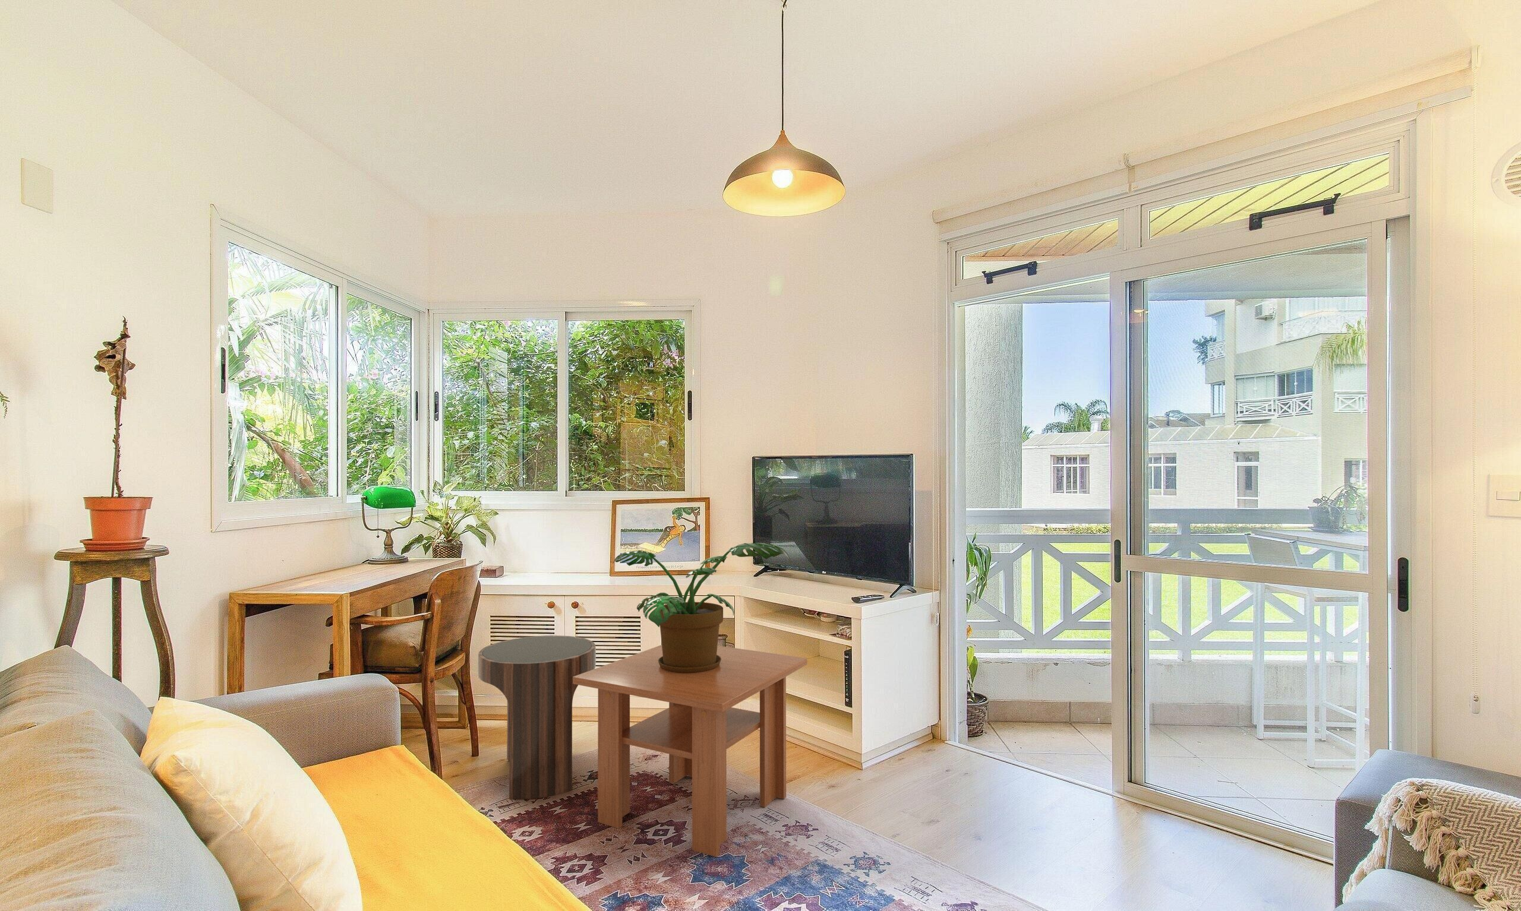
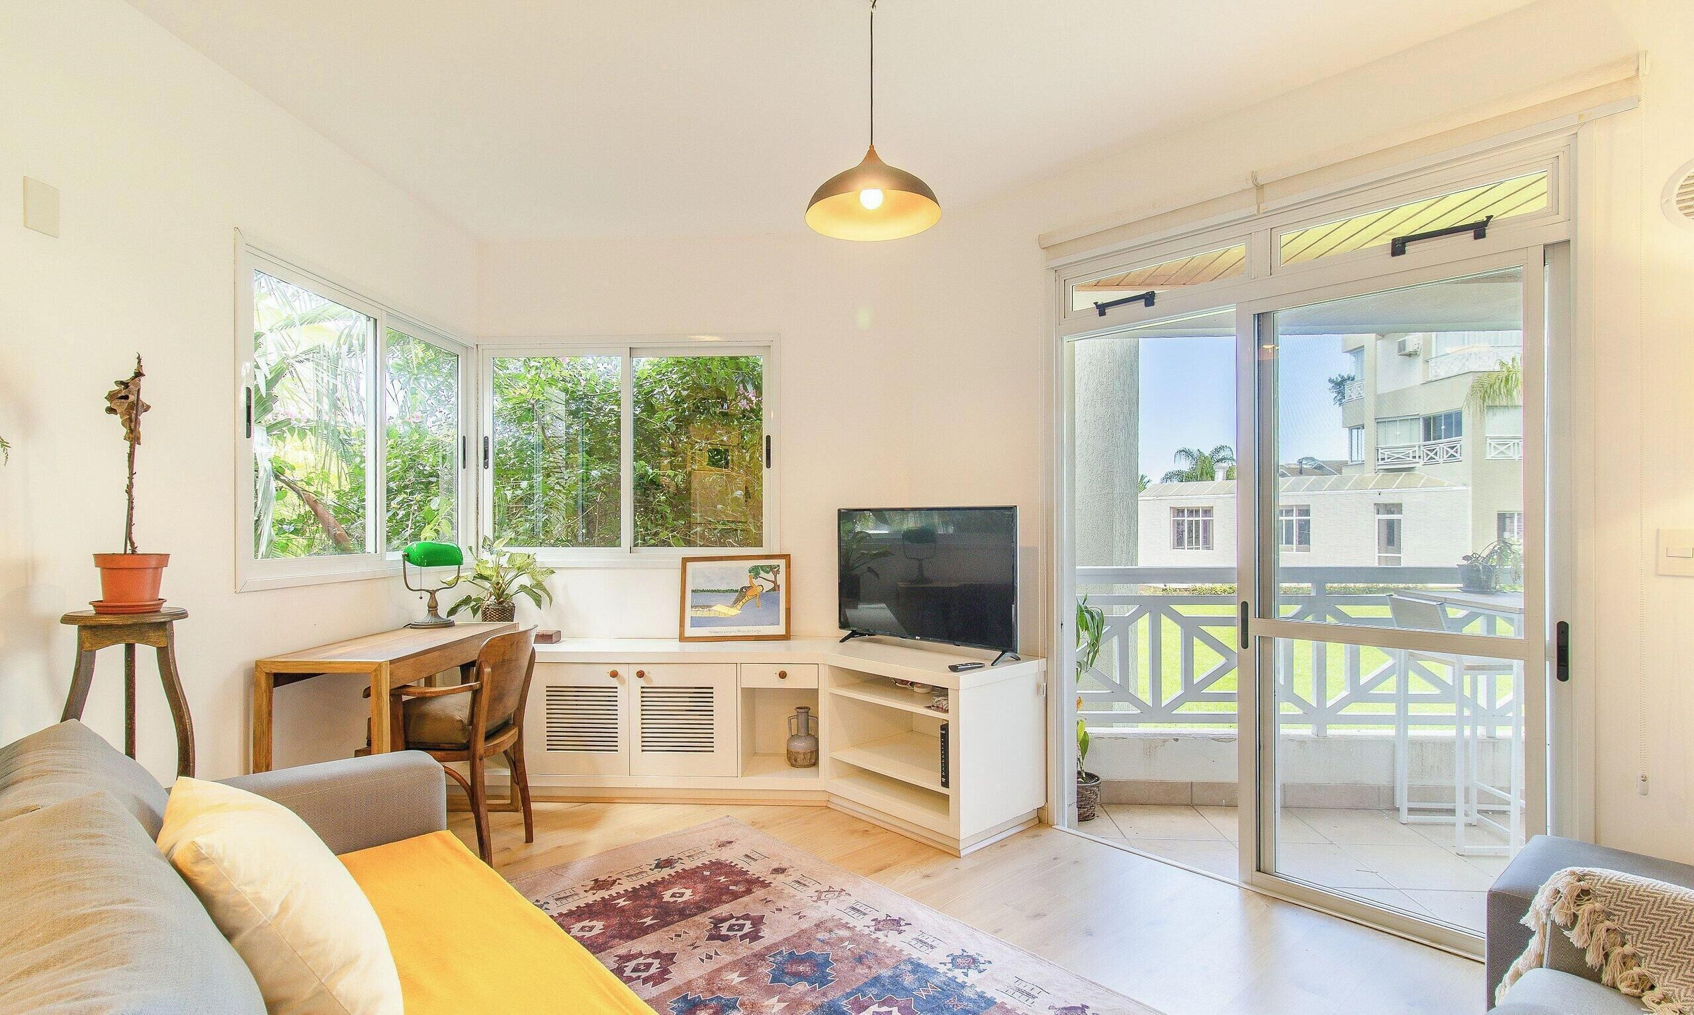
- coffee table (695, 737)
- potted plant (698, 604)
- side table (538, 710)
